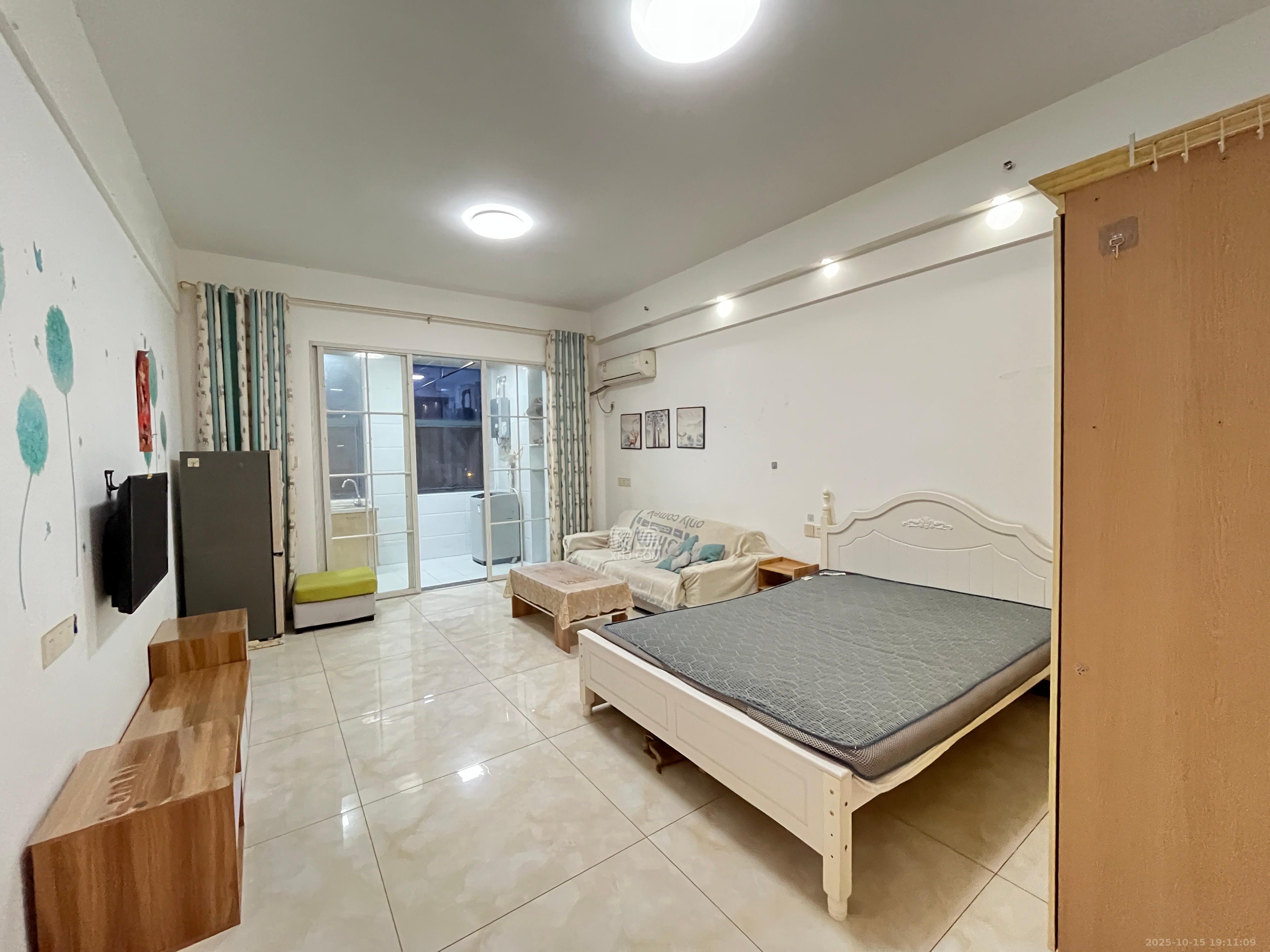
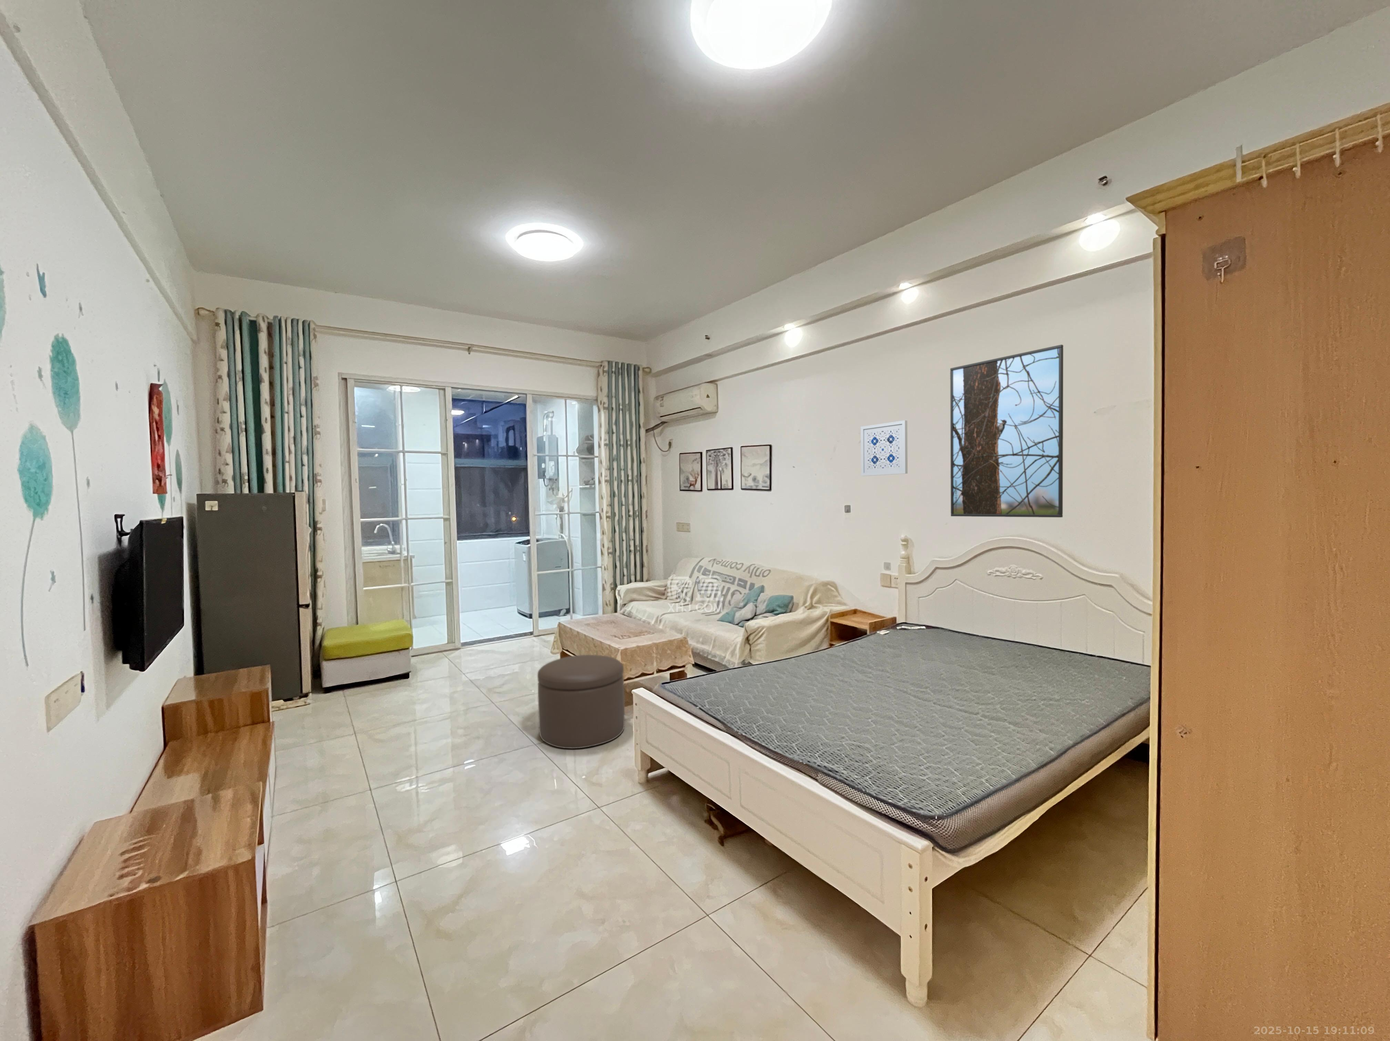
+ wall art (883, 449)
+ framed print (1003, 437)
+ ottoman (581, 697)
